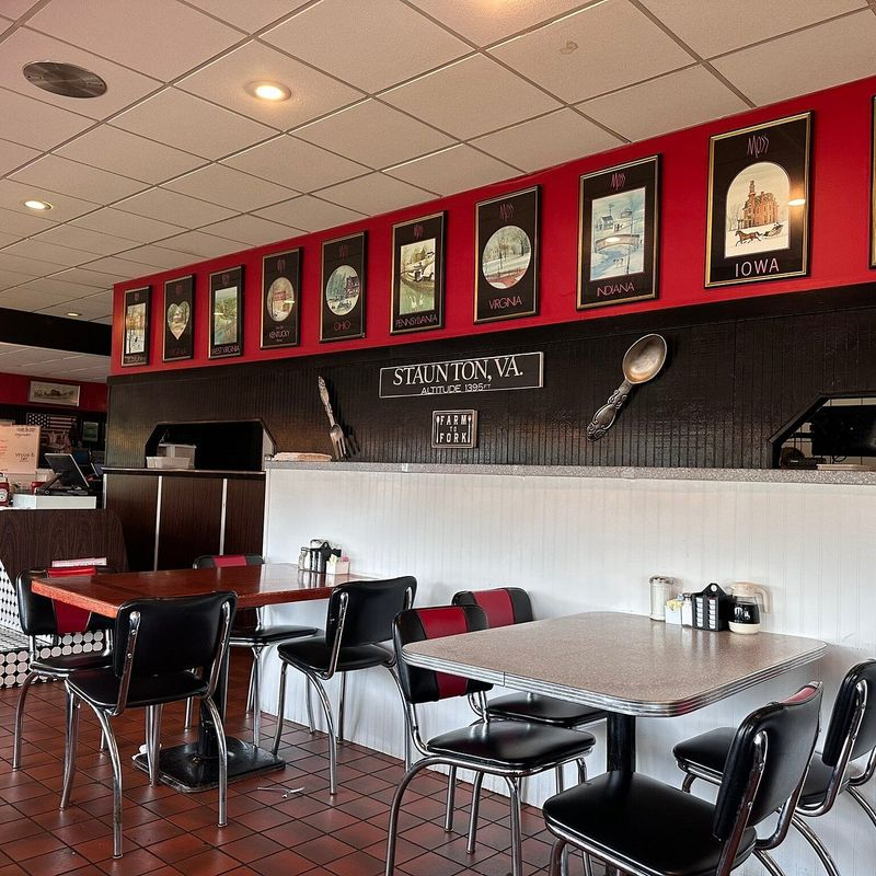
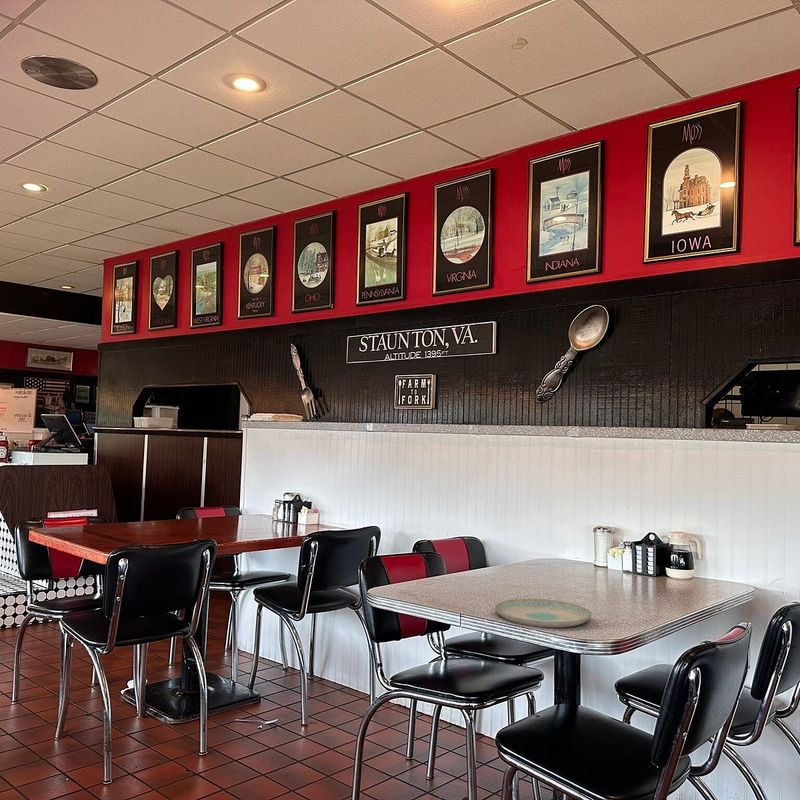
+ plate (542, 613)
